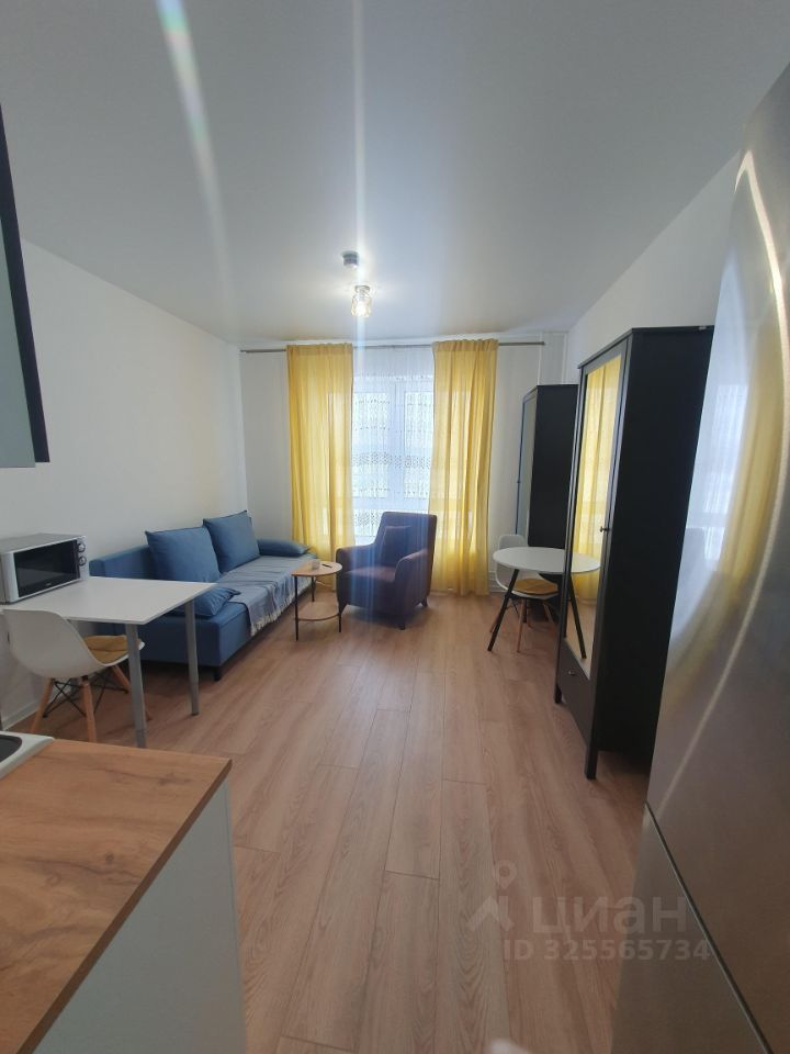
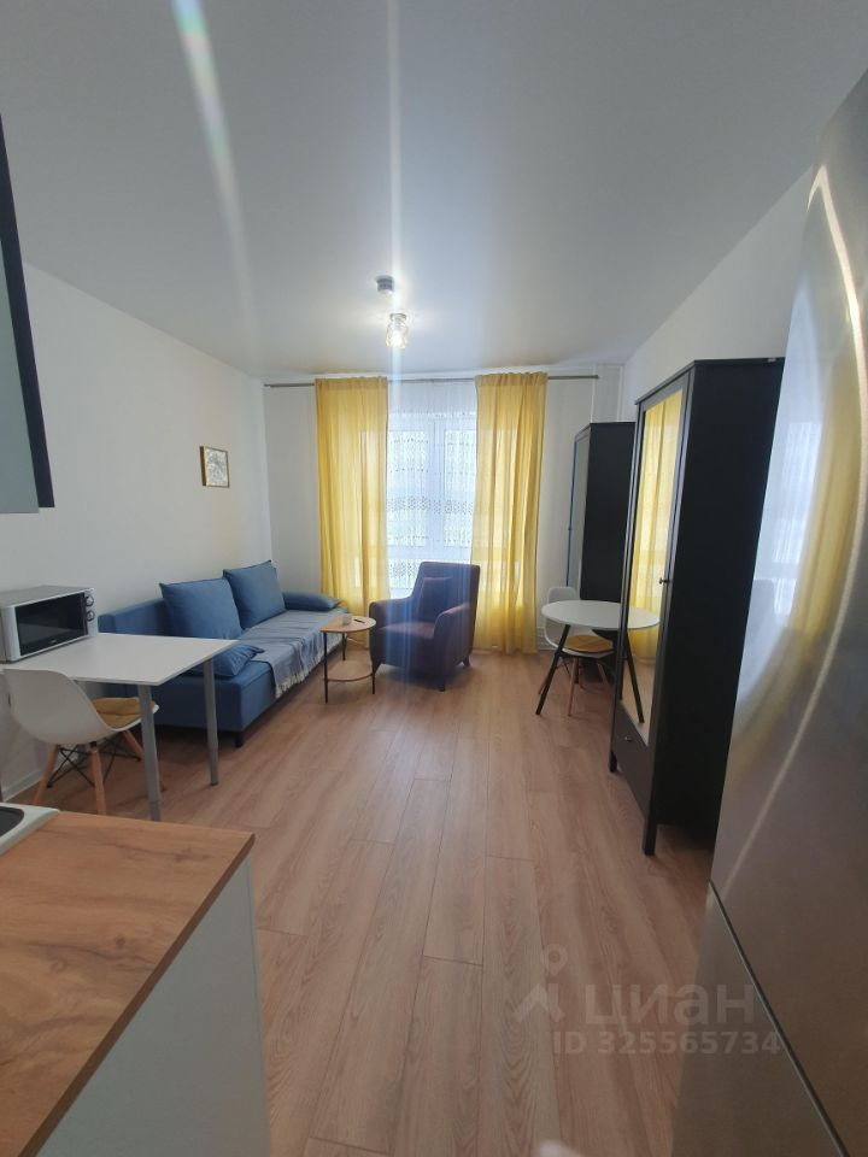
+ wall art (215, 468)
